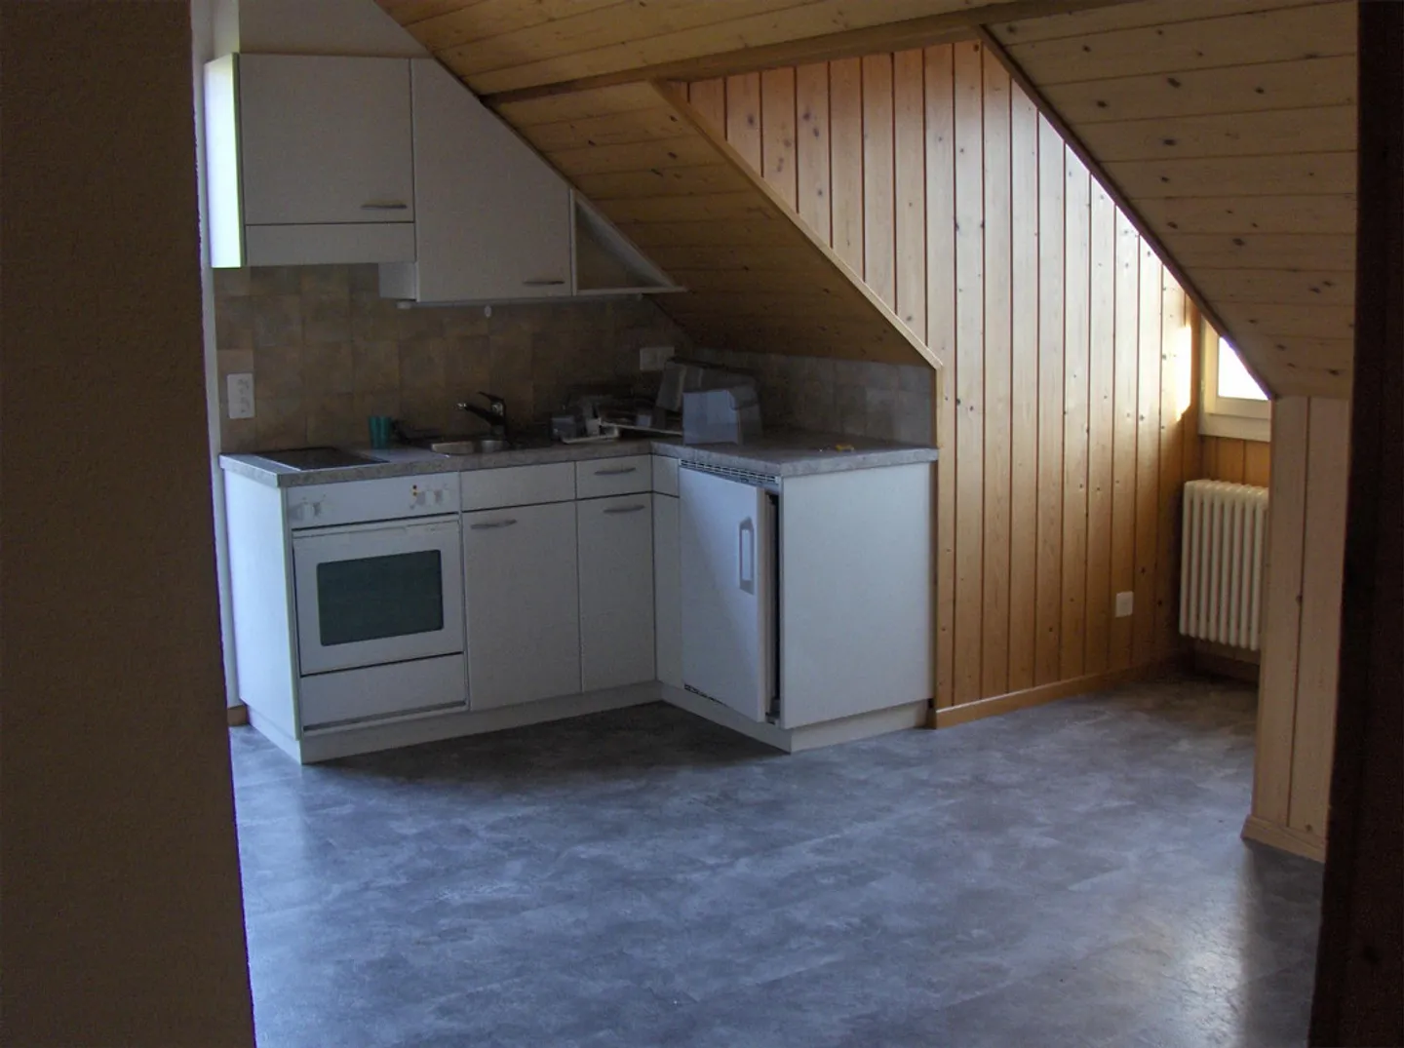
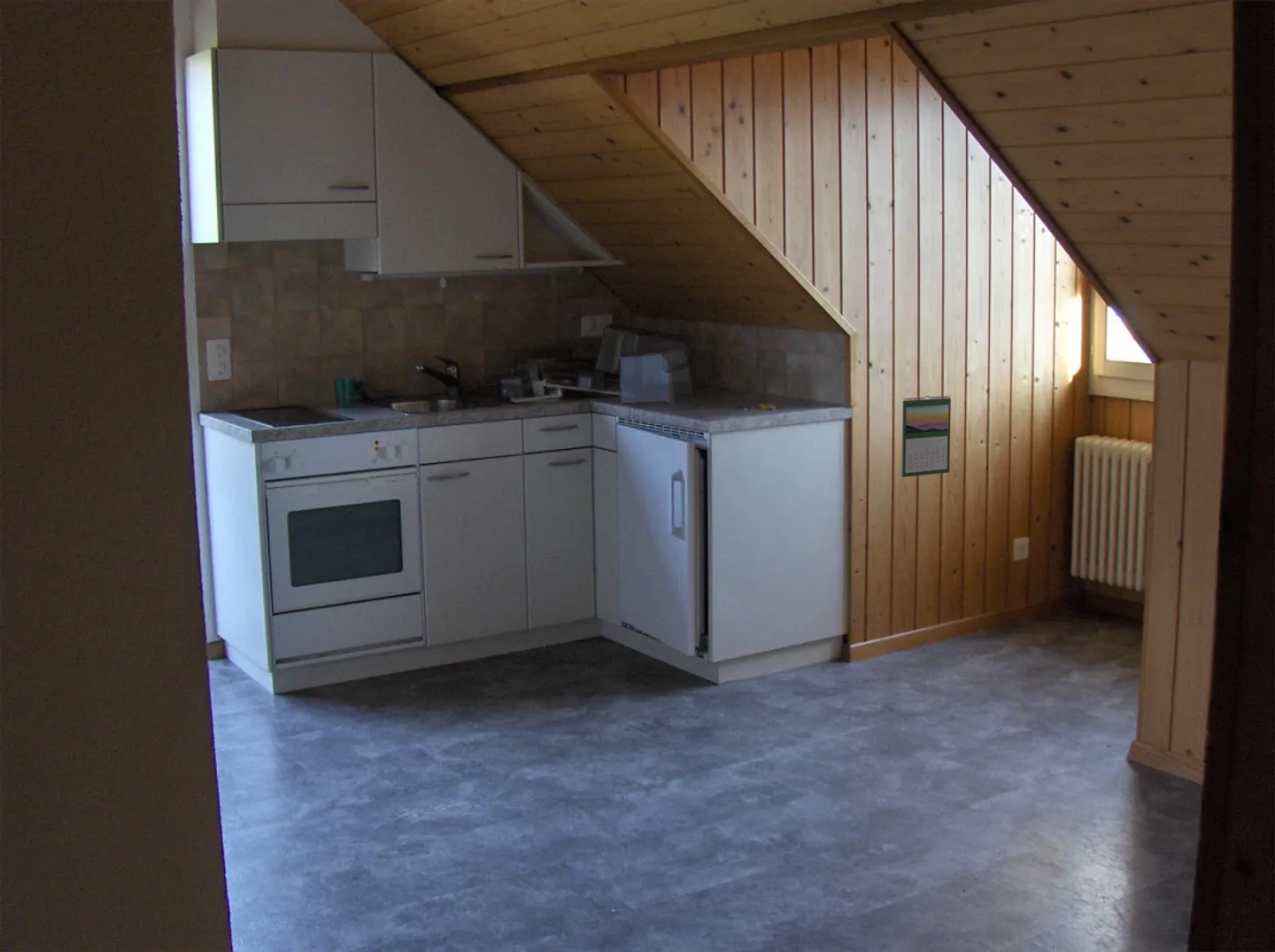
+ calendar (926, 435)
